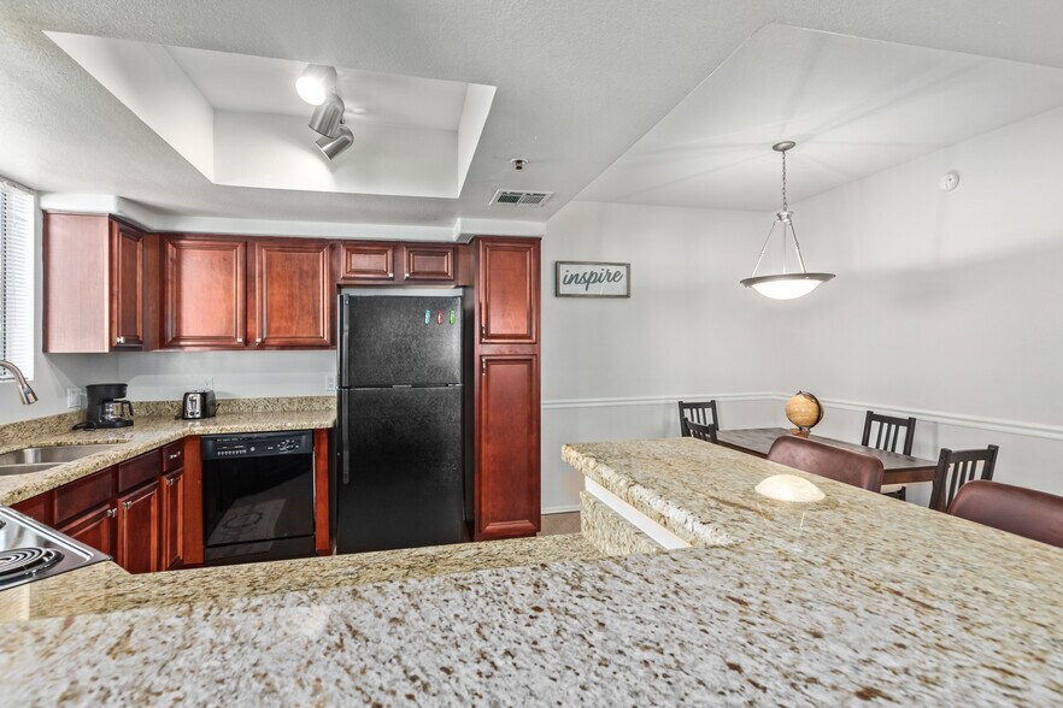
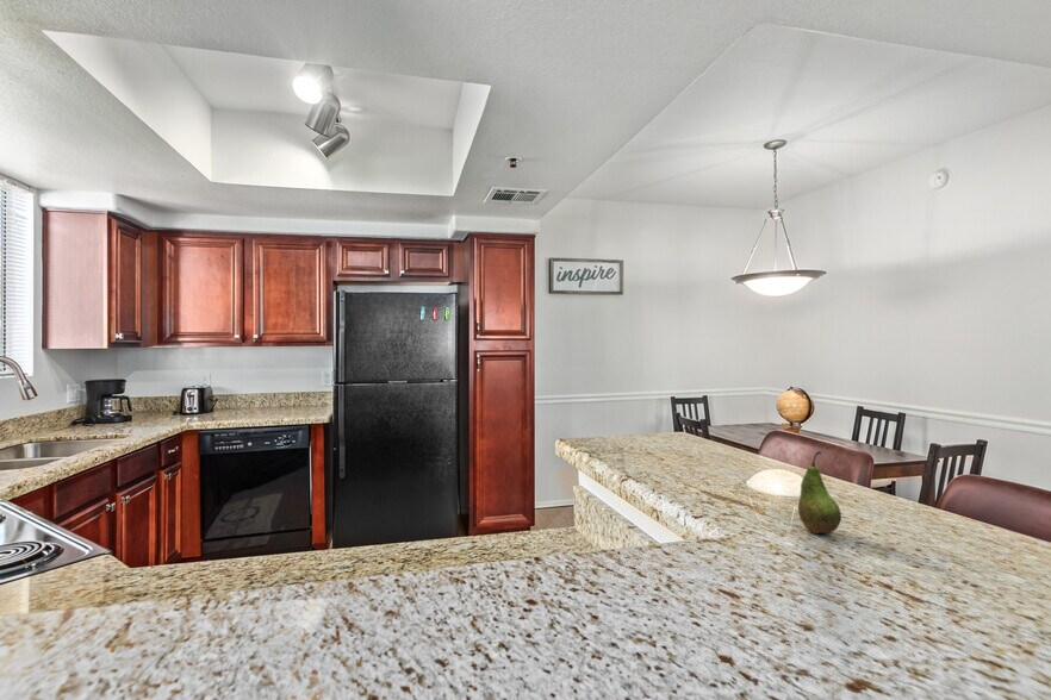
+ fruit (819, 489)
